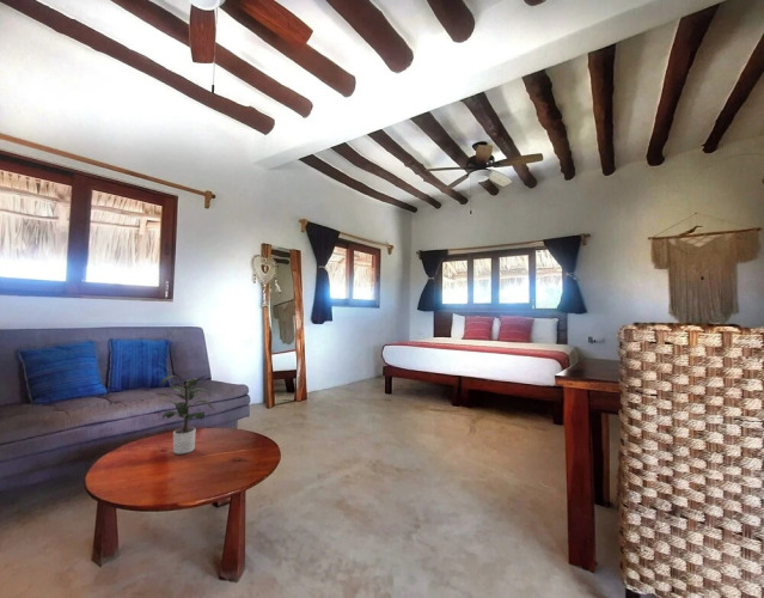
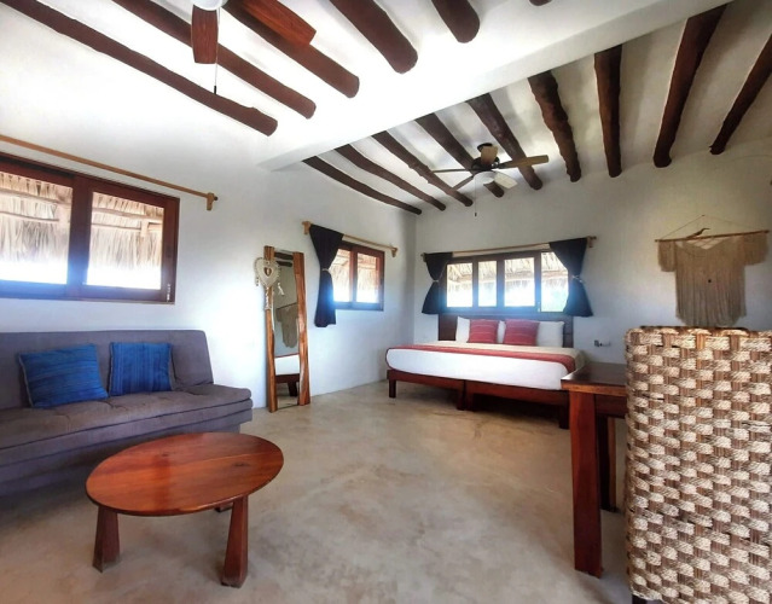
- potted plant (192, 413)
